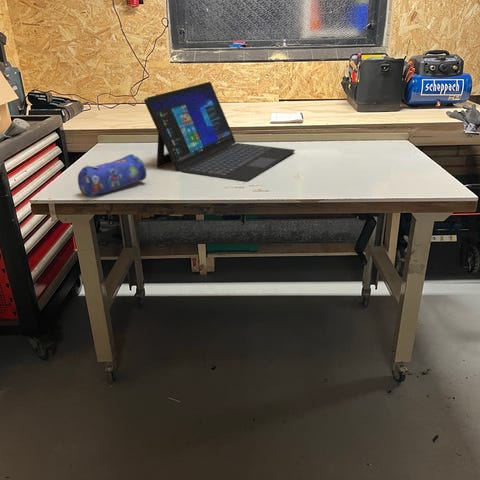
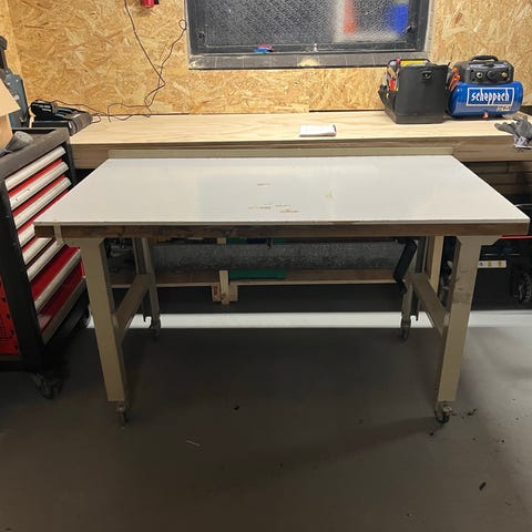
- laptop (225, 126)
- pencil case (112, 174)
